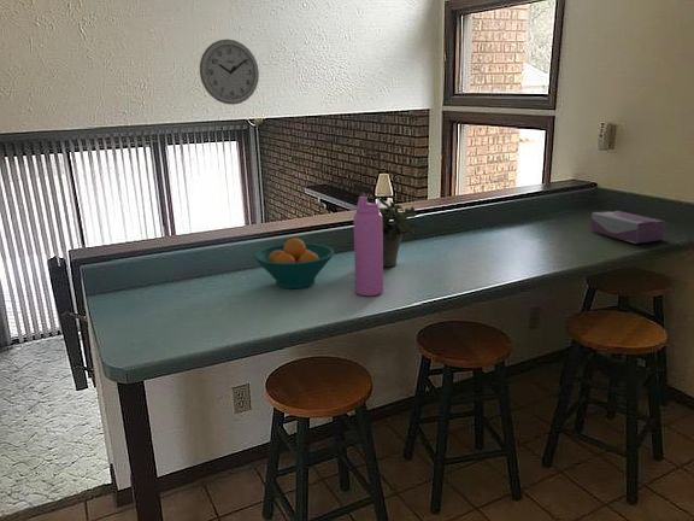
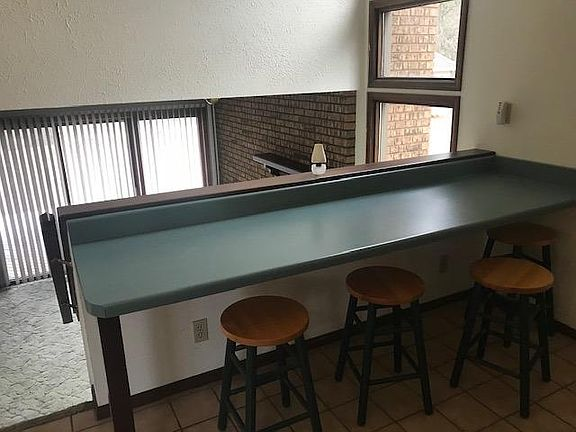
- fruit bowl (294, 260)
- tissue box (627, 226)
- water bottle (367, 245)
- wall clock (230, 71)
- potted plant (392, 230)
